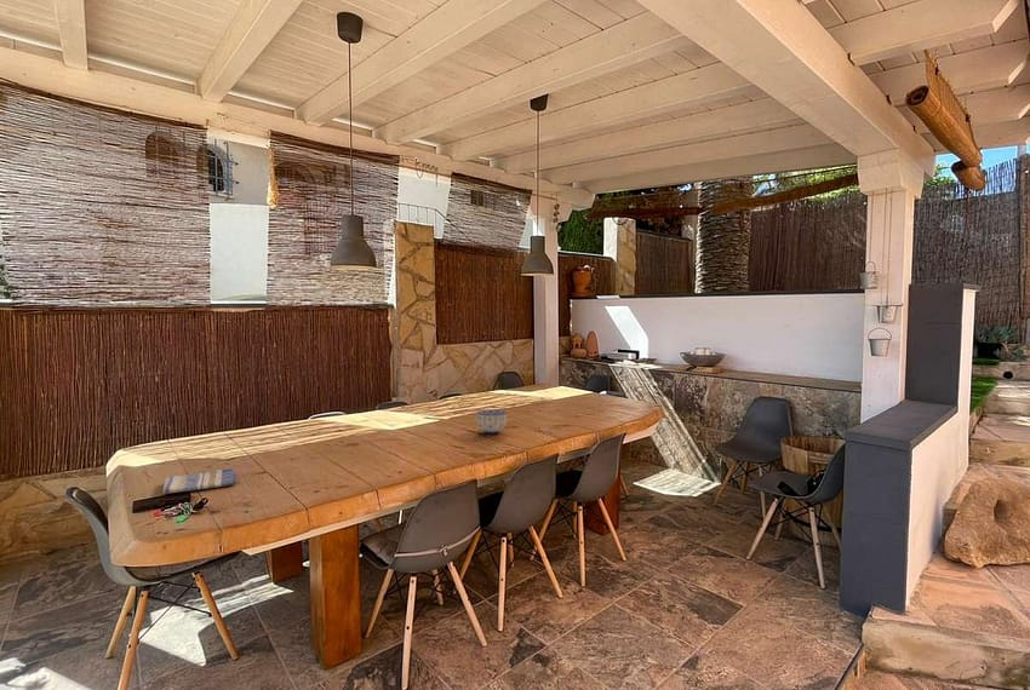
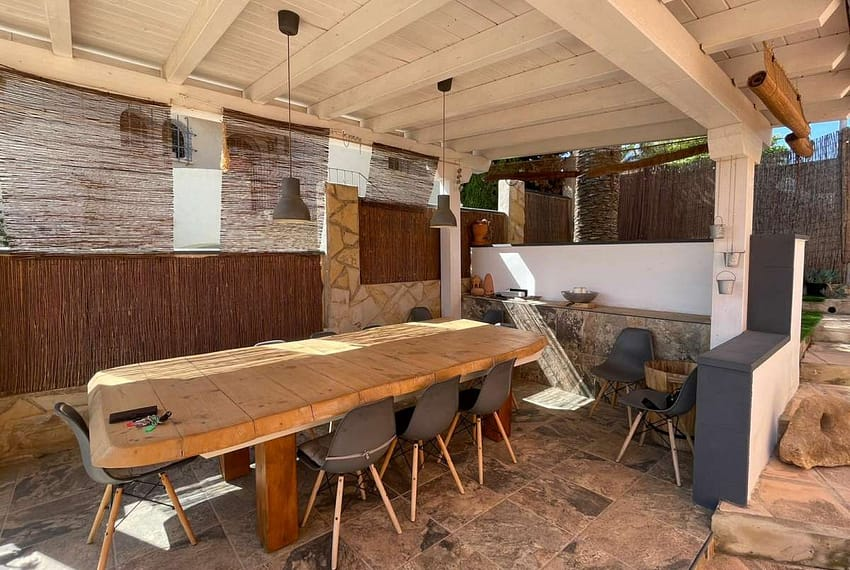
- dish towel (200, 479)
- bowl (491, 421)
